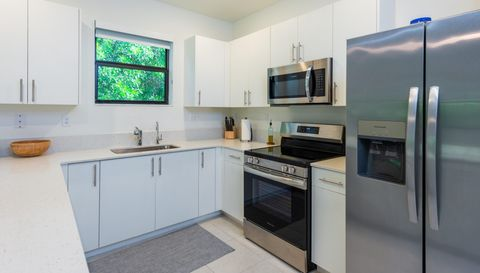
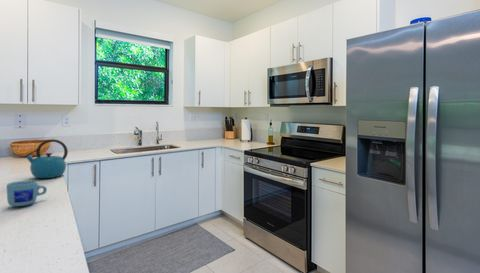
+ kettle (46, 158)
+ mug (27, 193)
